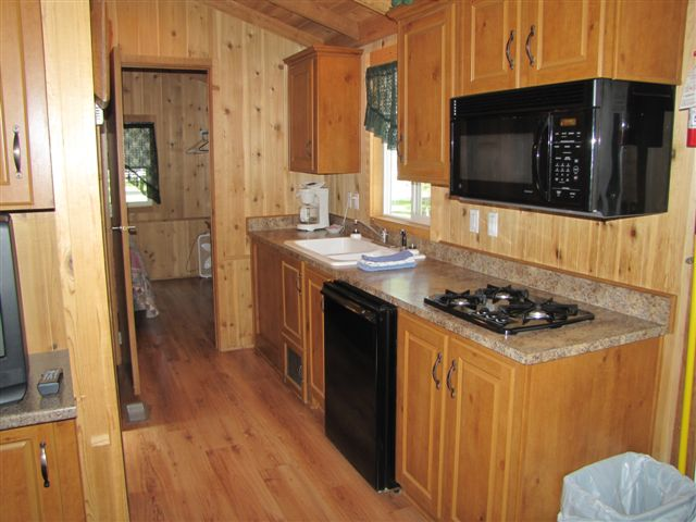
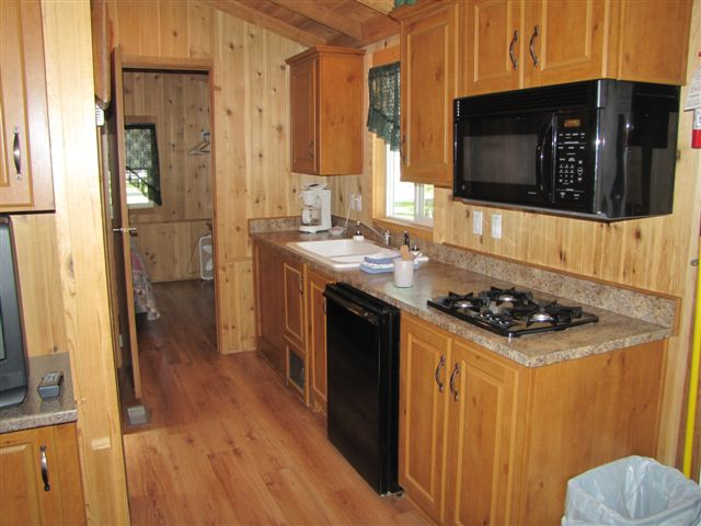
+ utensil holder (409, 266)
